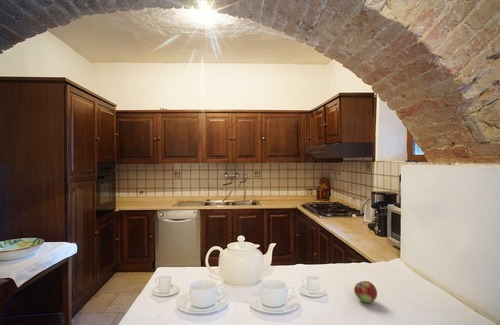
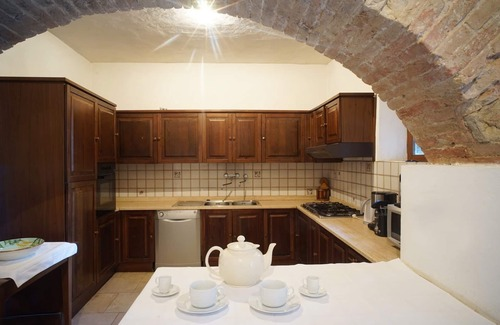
- fruit (365, 291)
